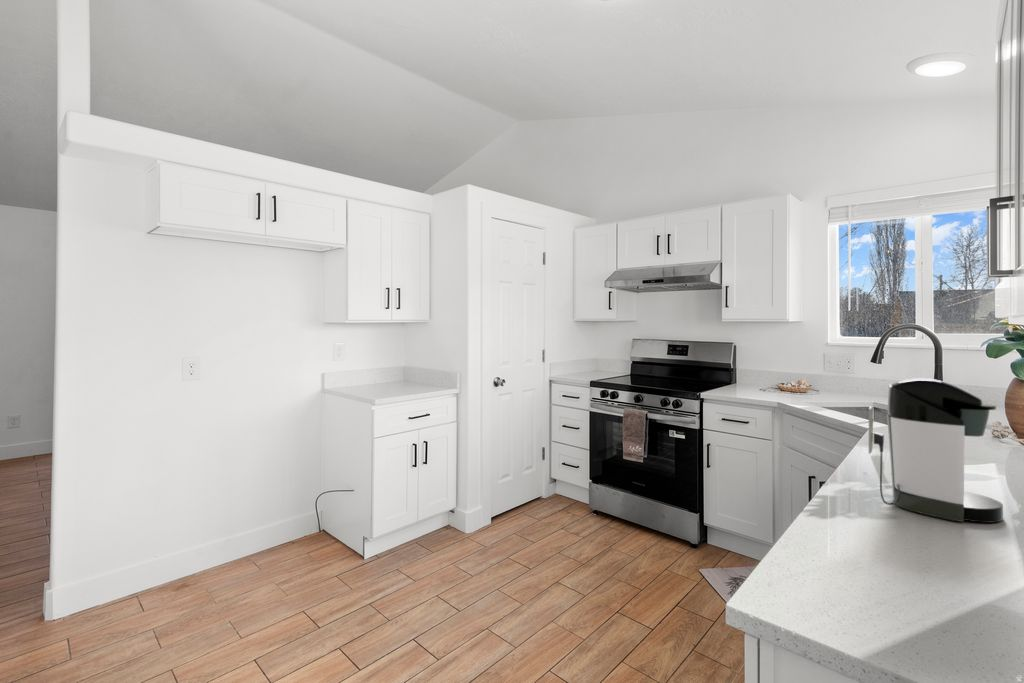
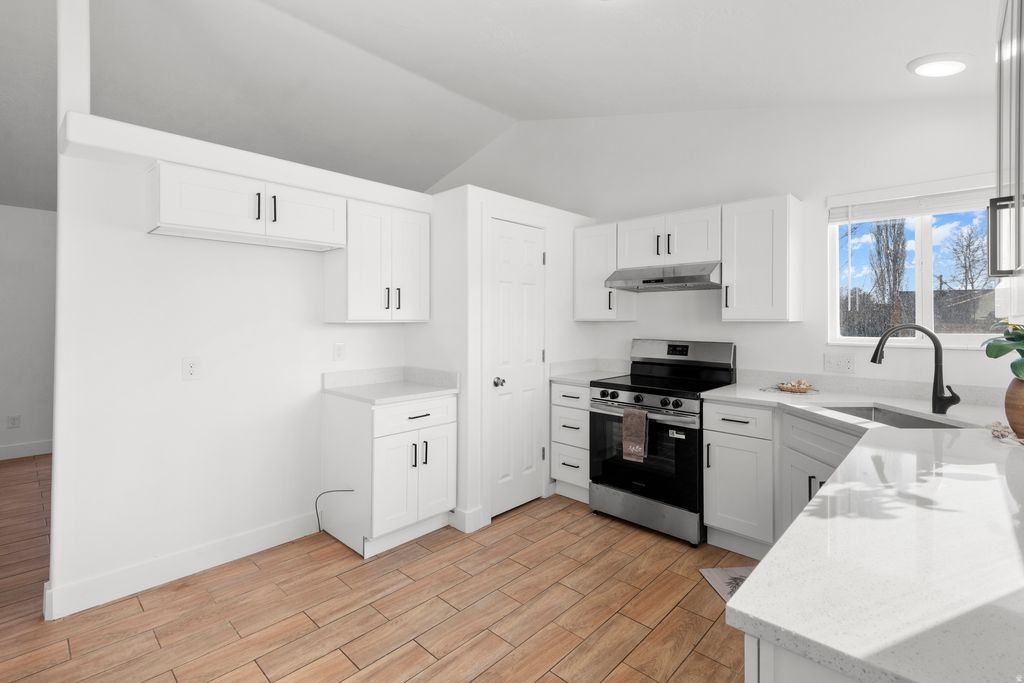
- coffee maker (935, 447)
